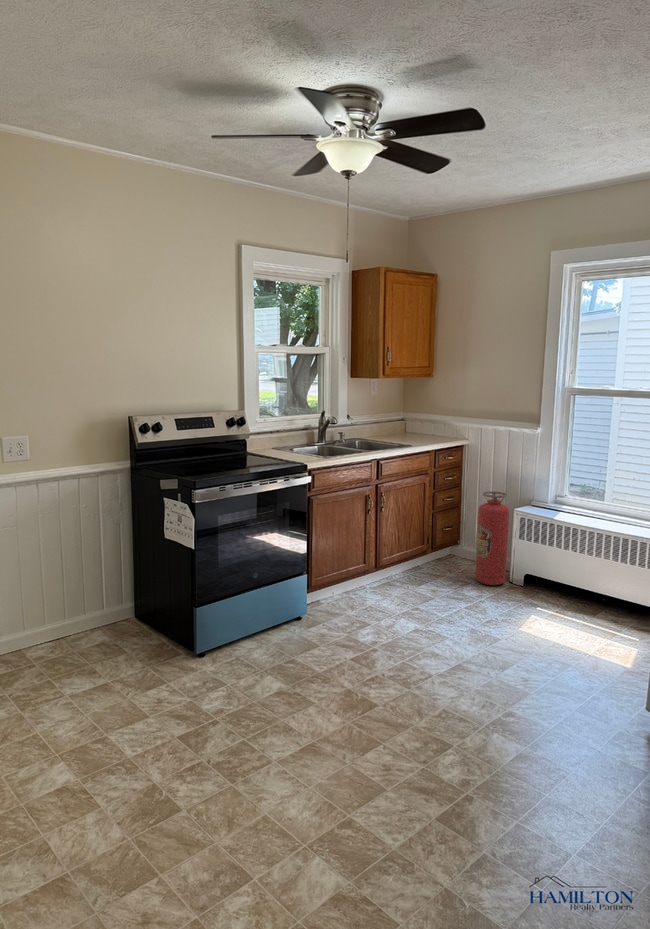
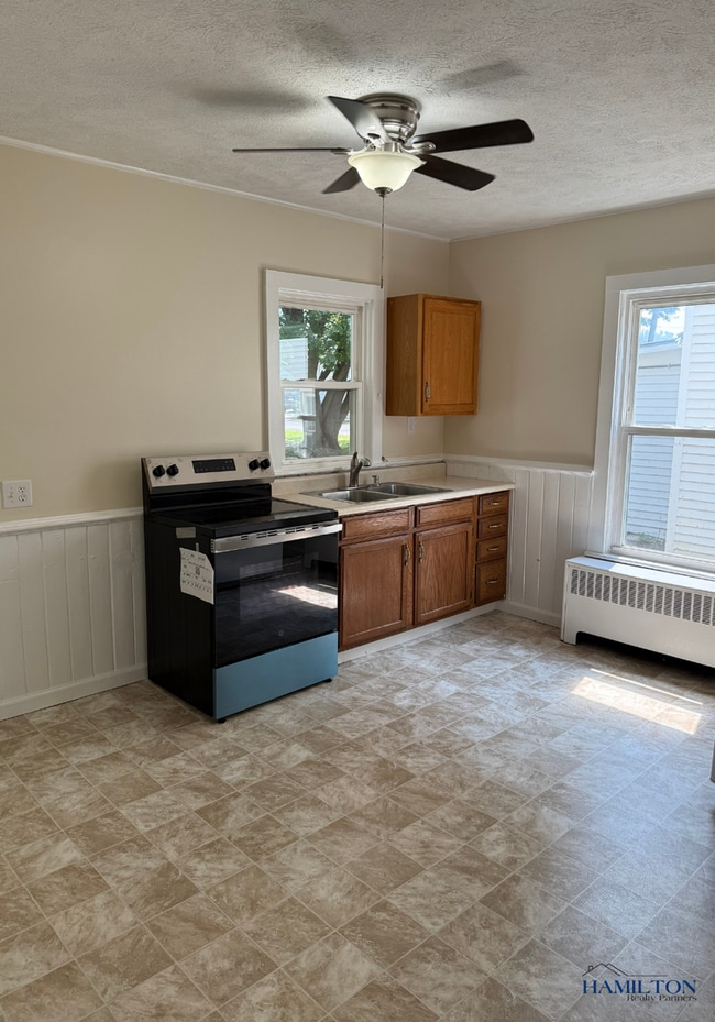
- fire extinguisher (492, 538)
